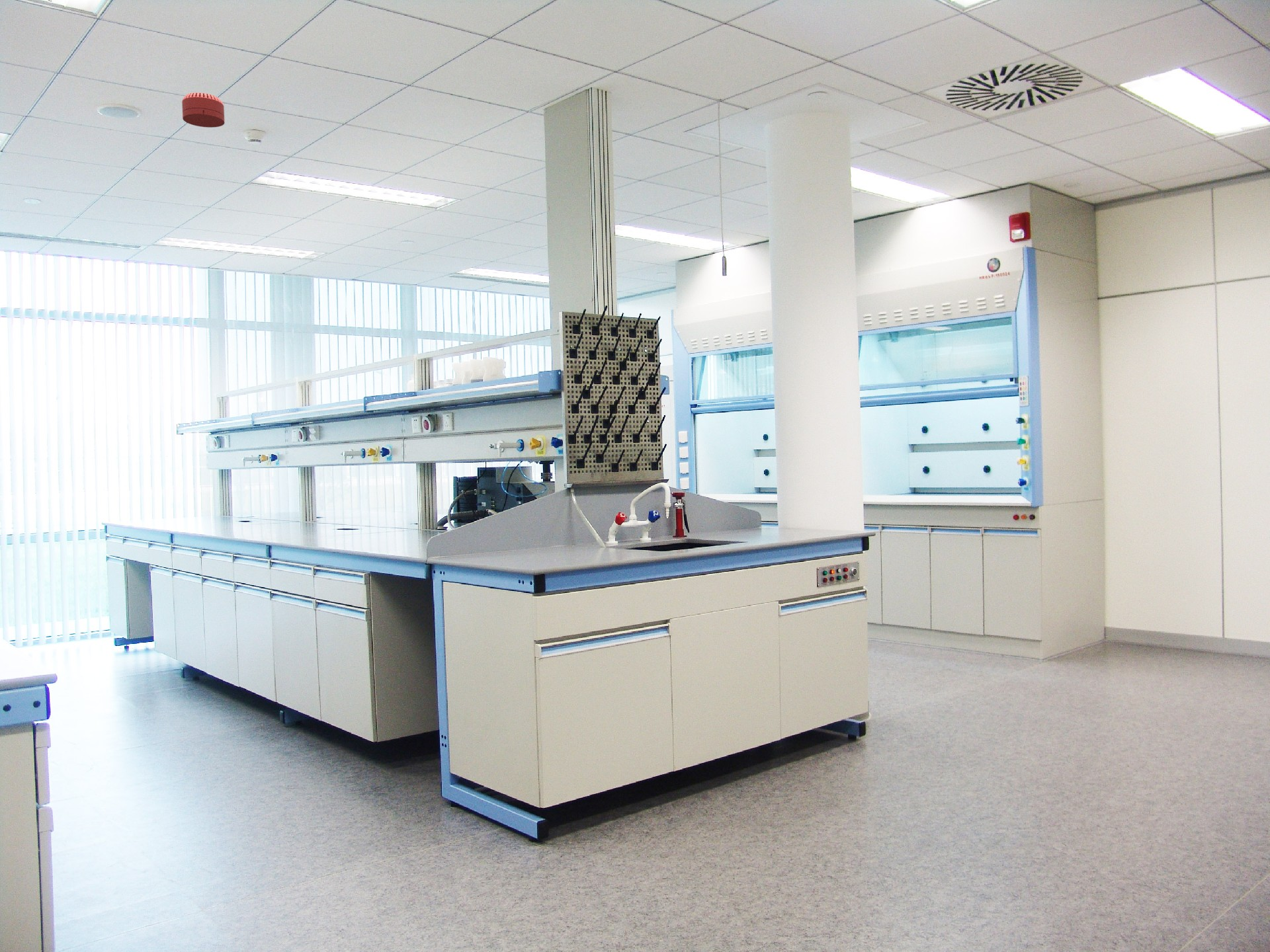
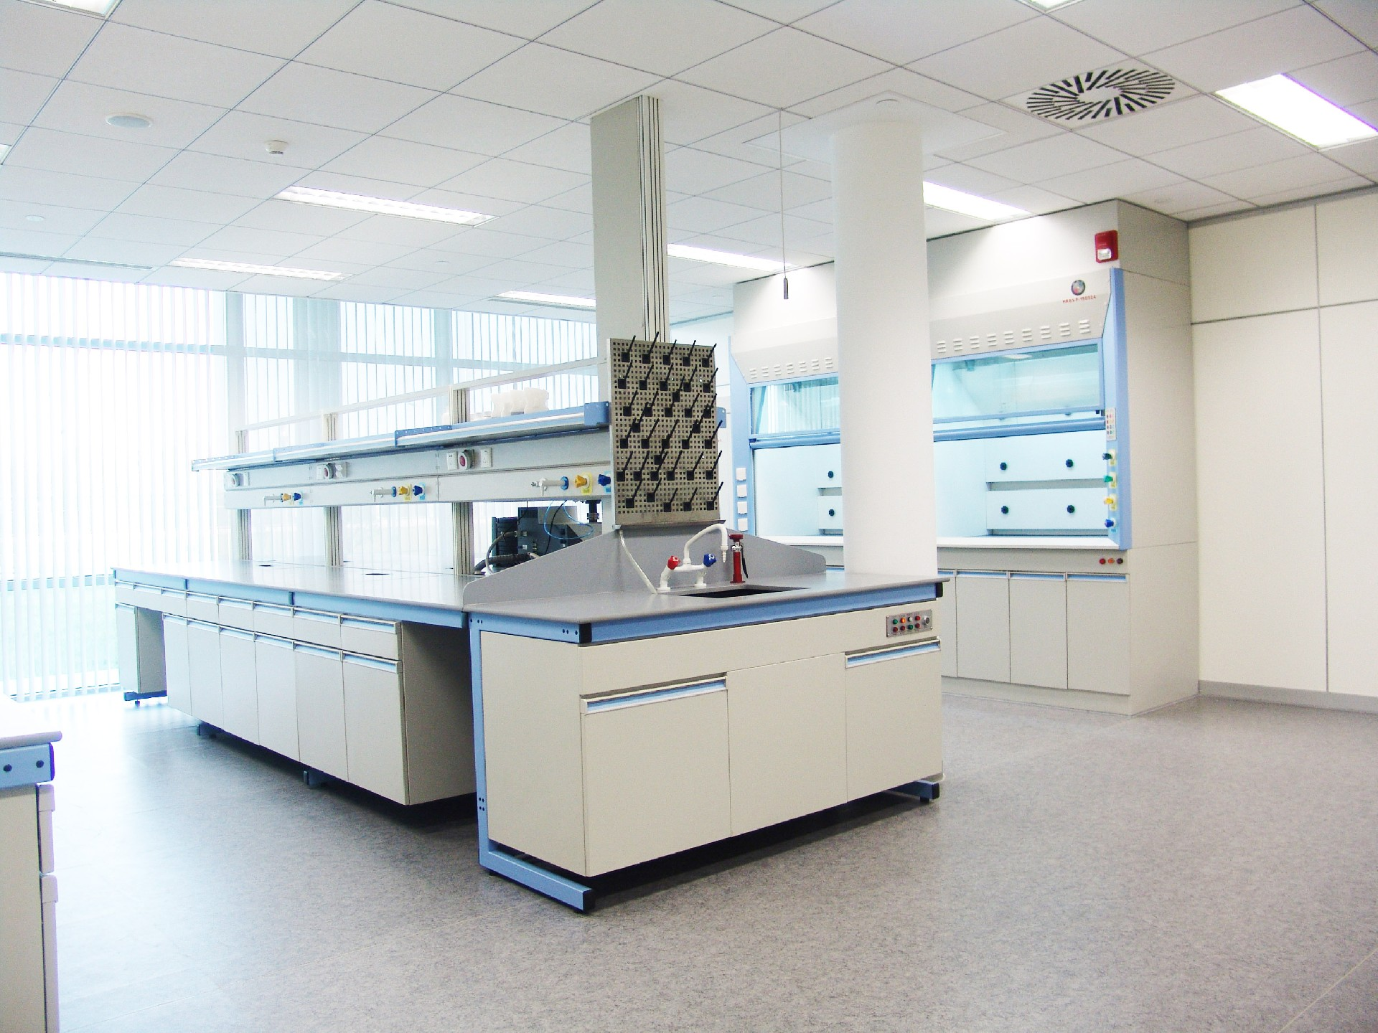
- smoke detector (203, 109)
